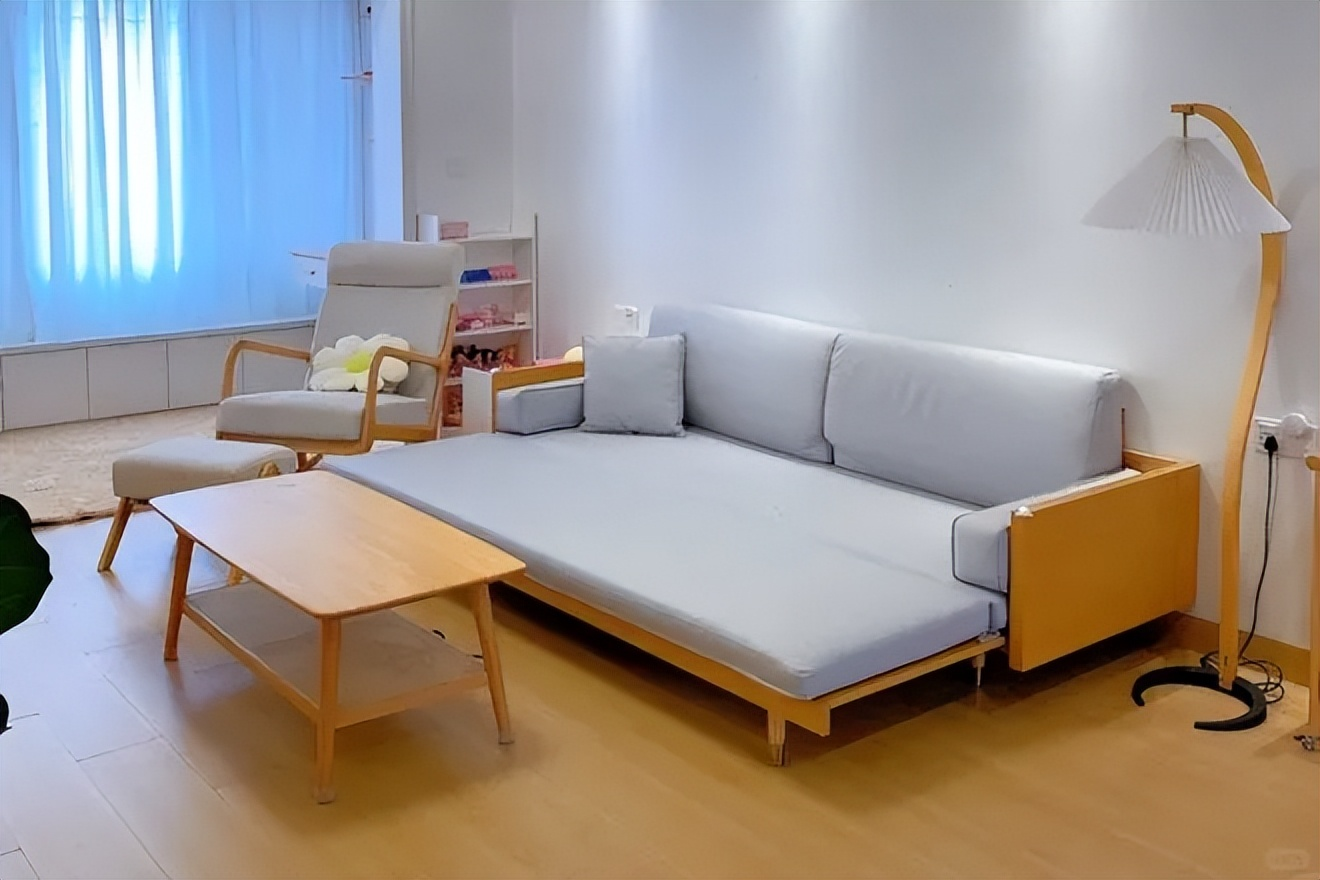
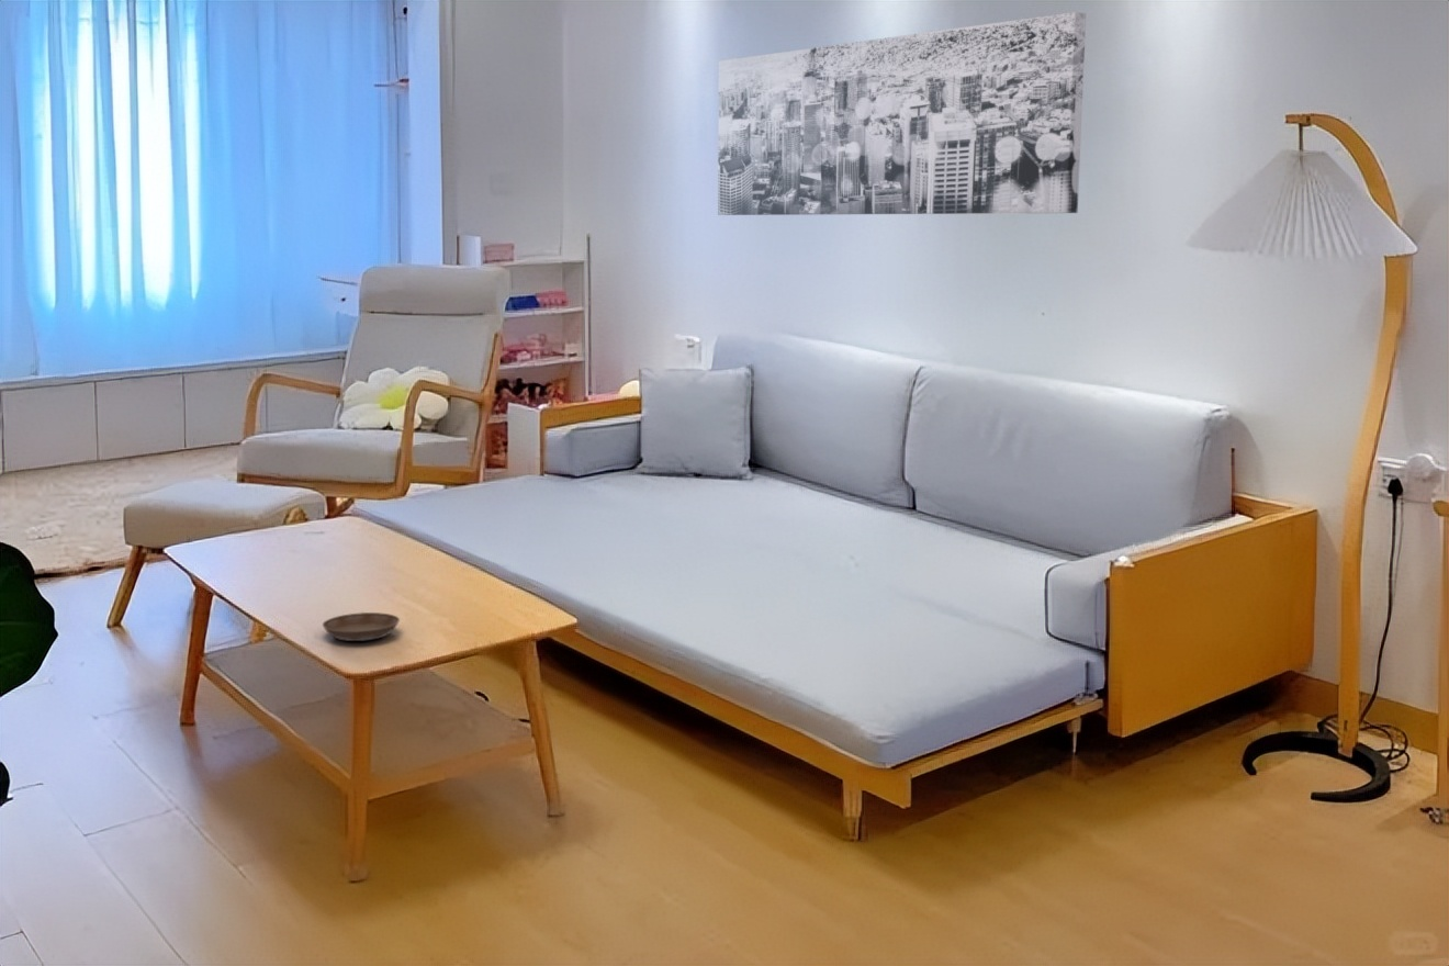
+ wall art (876, 127)
+ saucer (361, 628)
